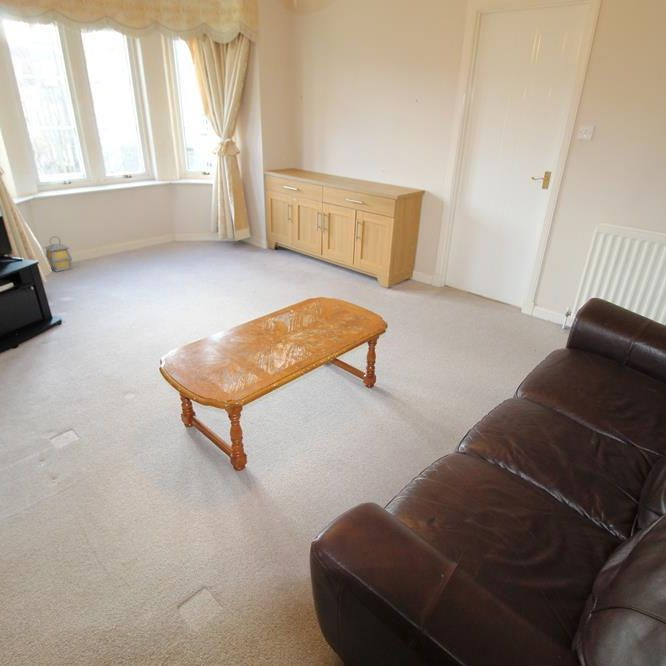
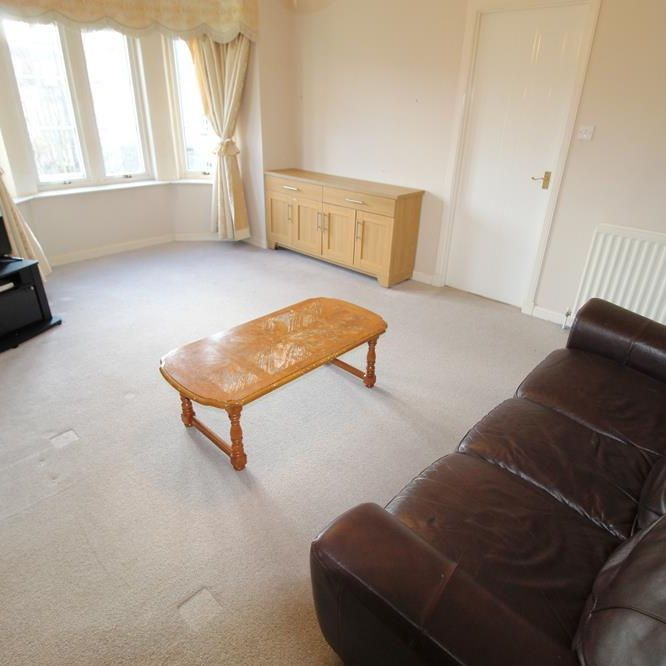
- lantern (57, 252)
